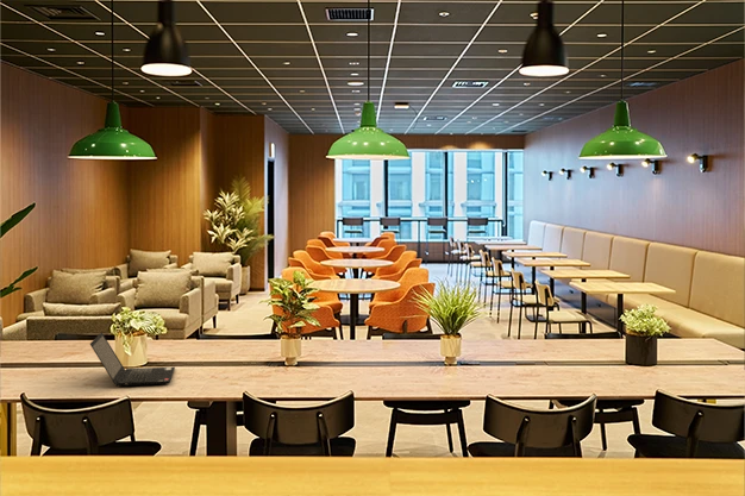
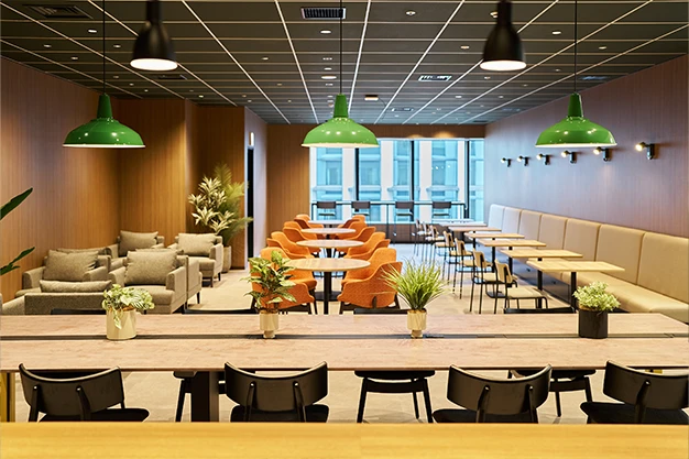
- laptop computer (134, 369)
